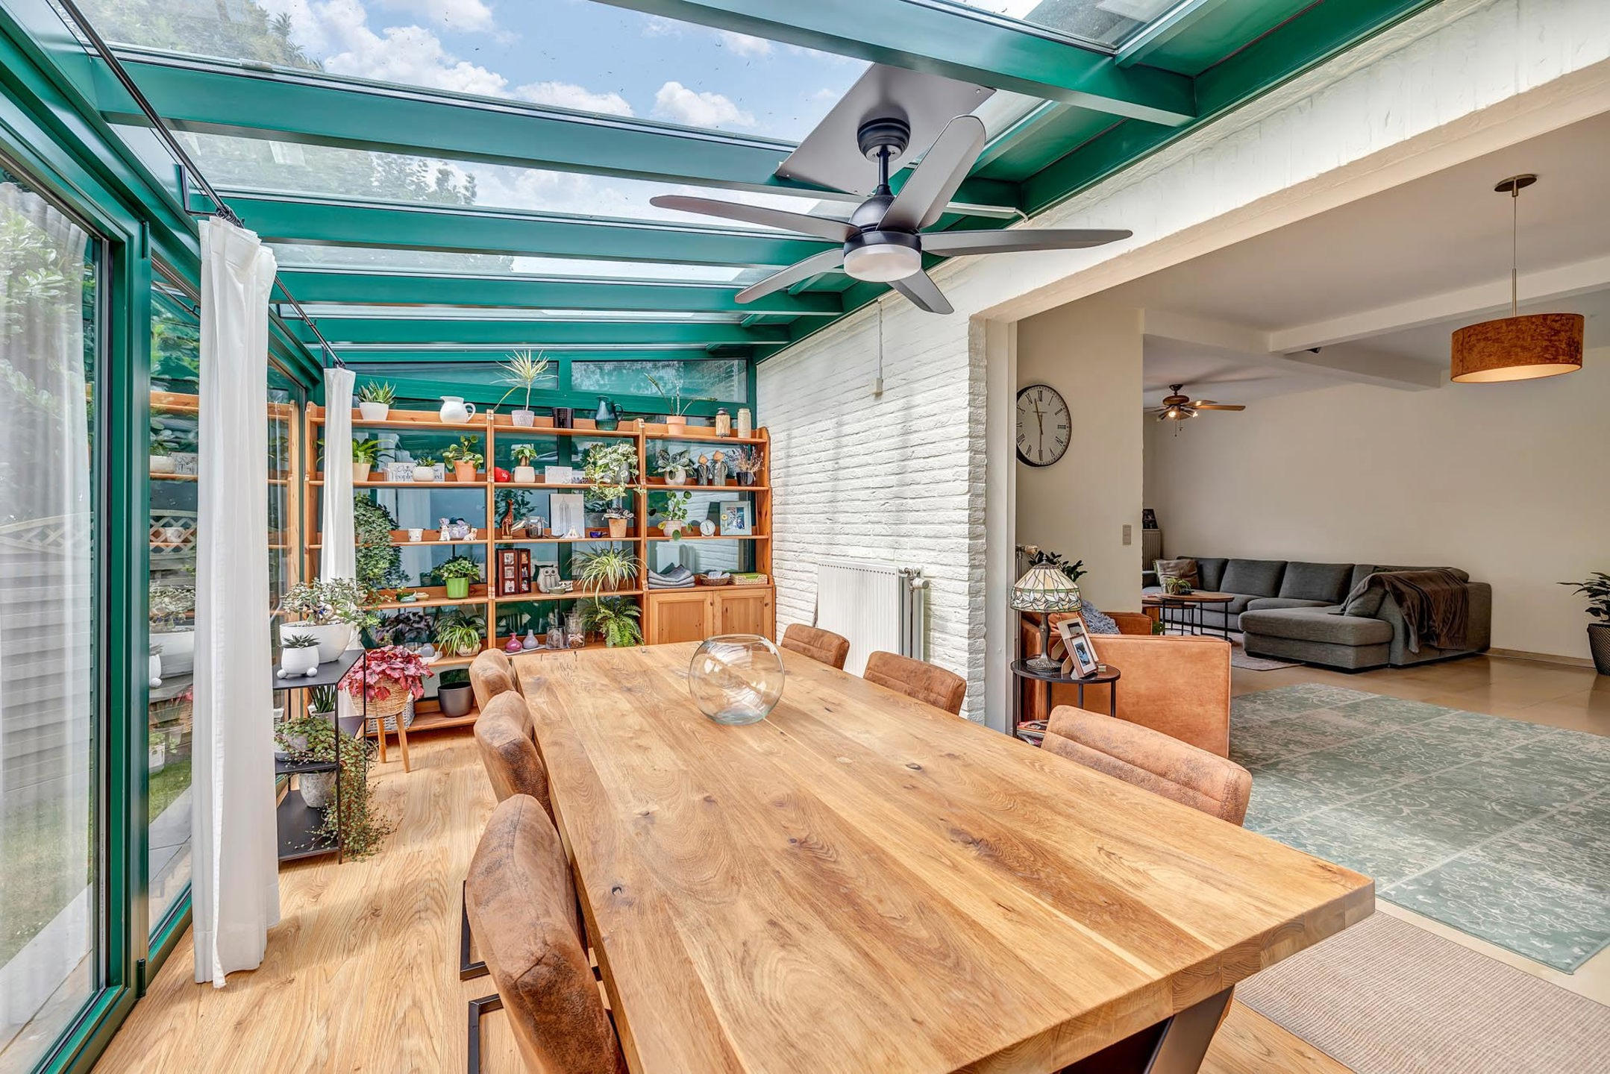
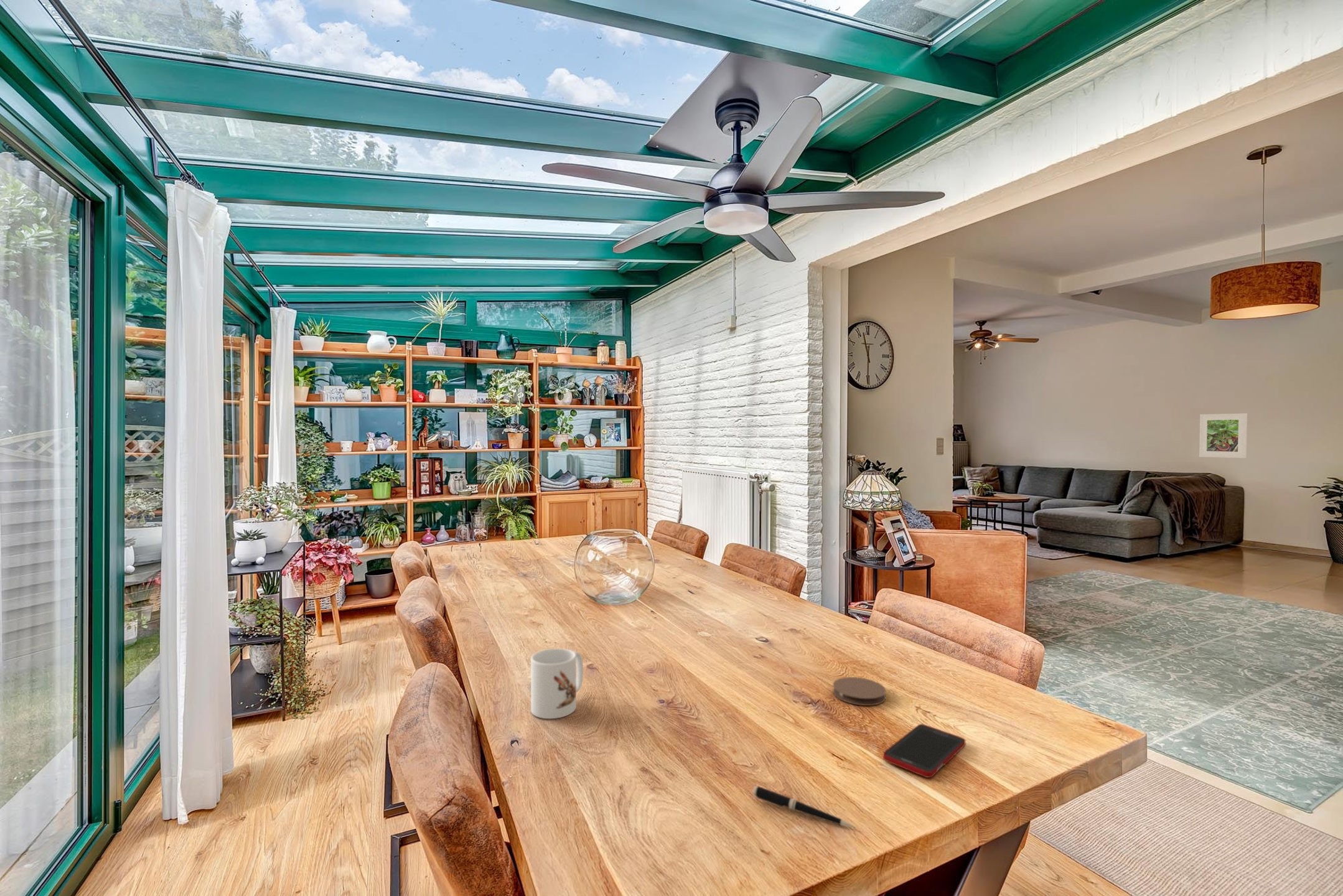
+ pen (803, 806)
+ coaster (859, 691)
+ mug (560, 679)
+ cell phone (925, 749)
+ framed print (1222, 436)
